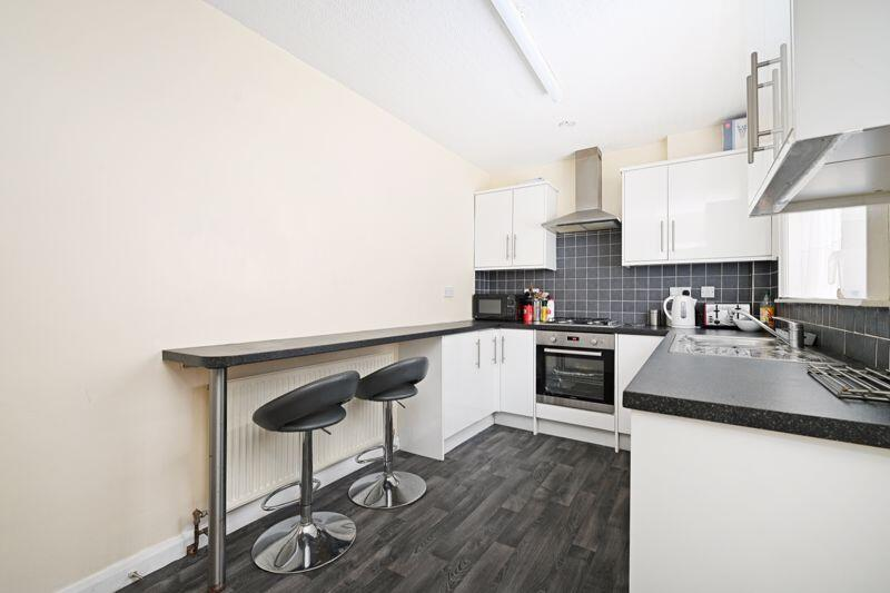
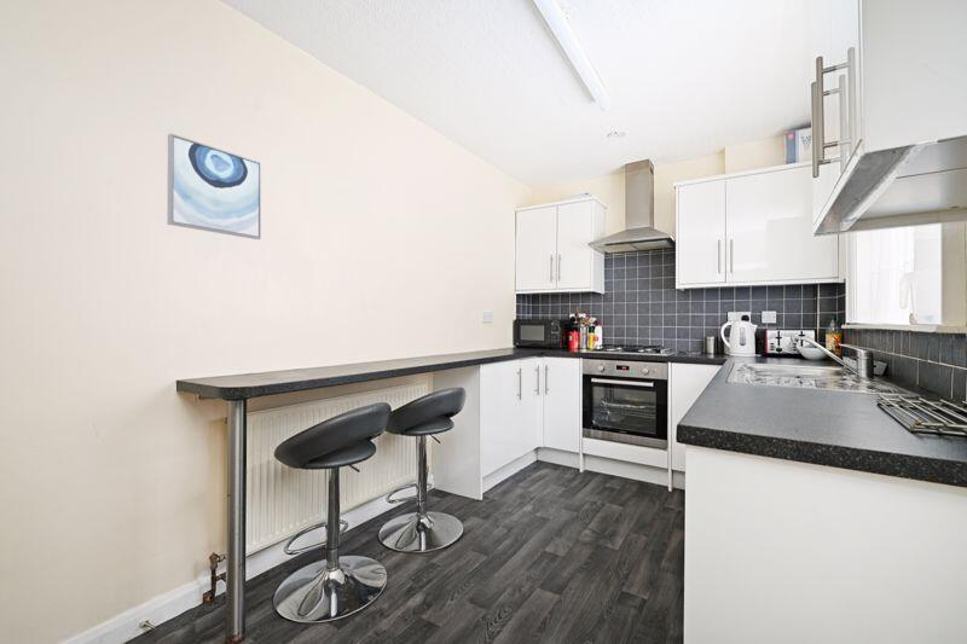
+ wall art (218, 191)
